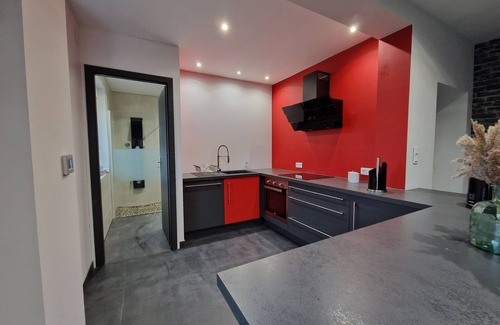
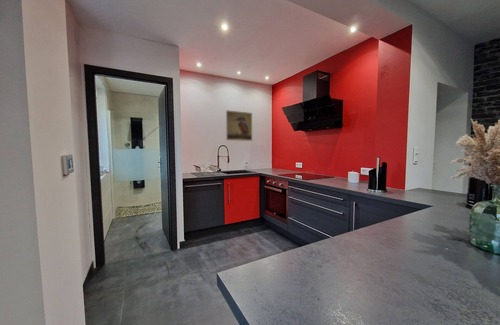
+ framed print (239, 126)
